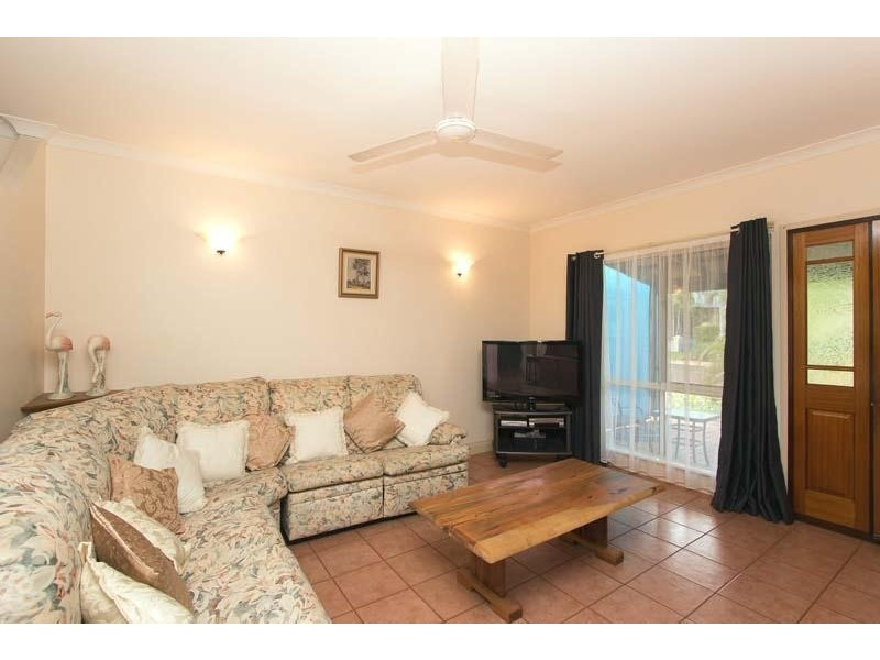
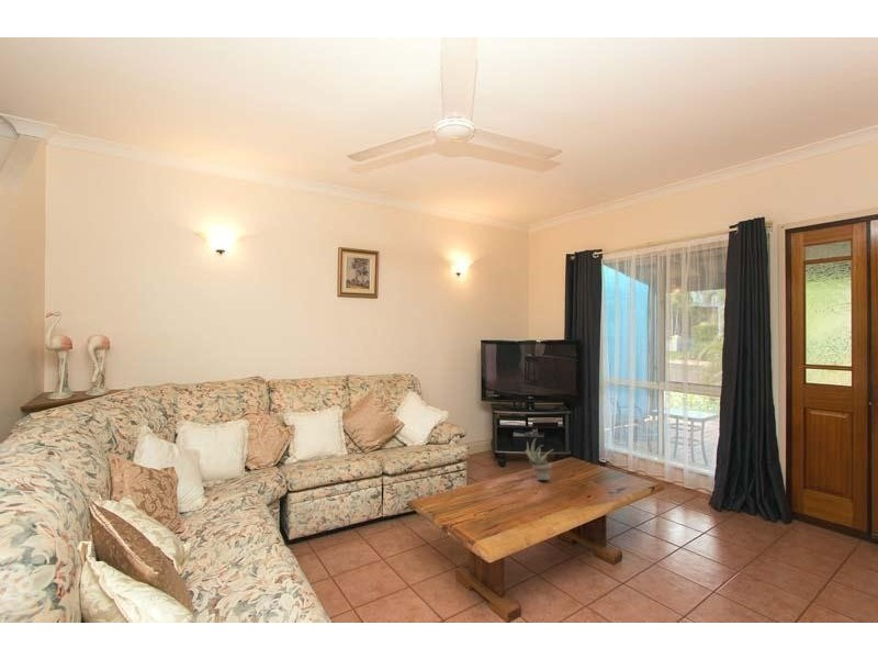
+ succulent plant (537, 457)
